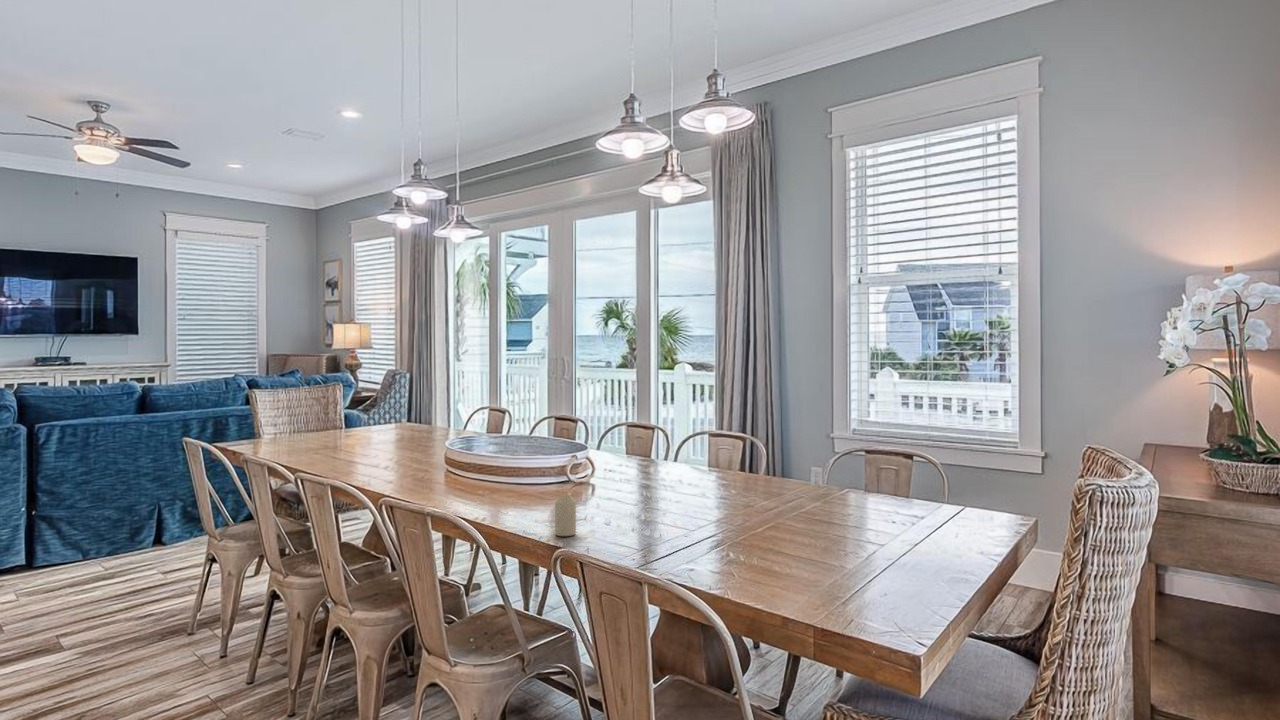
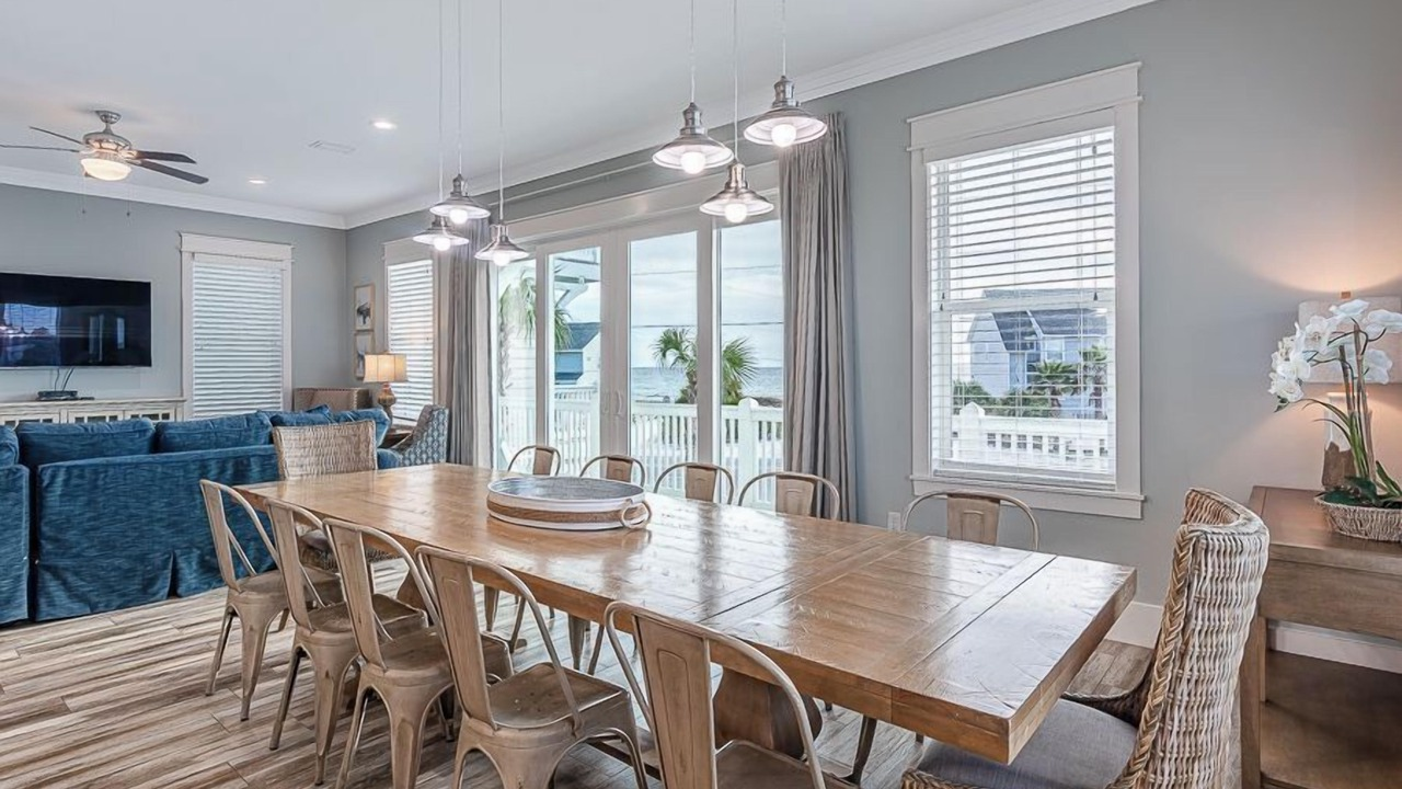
- candle (565, 514)
